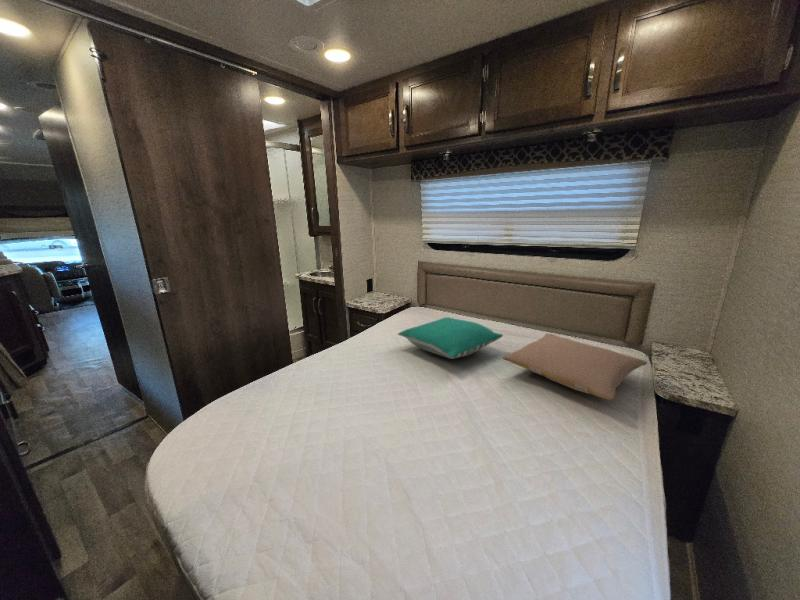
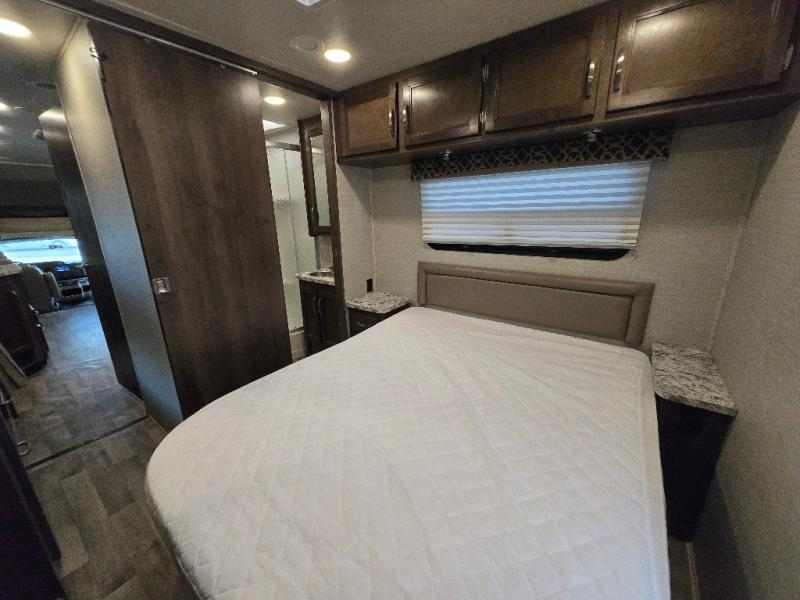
- pillow (448, 335)
- pillow (572, 361)
